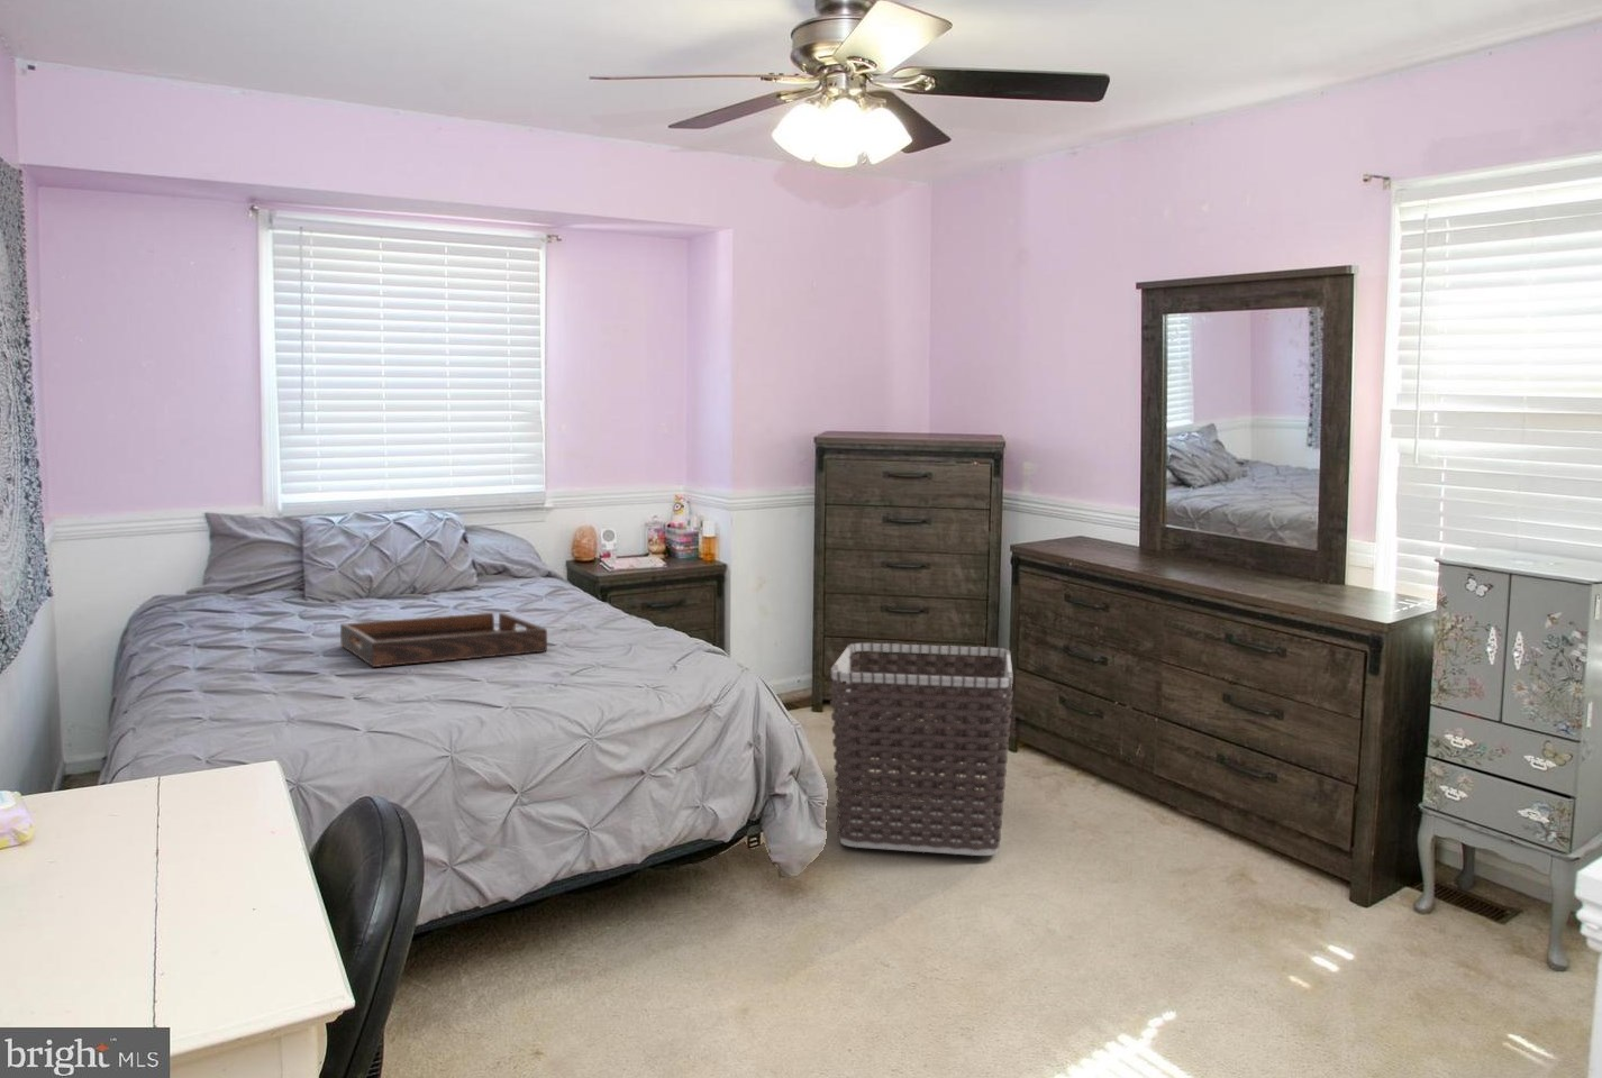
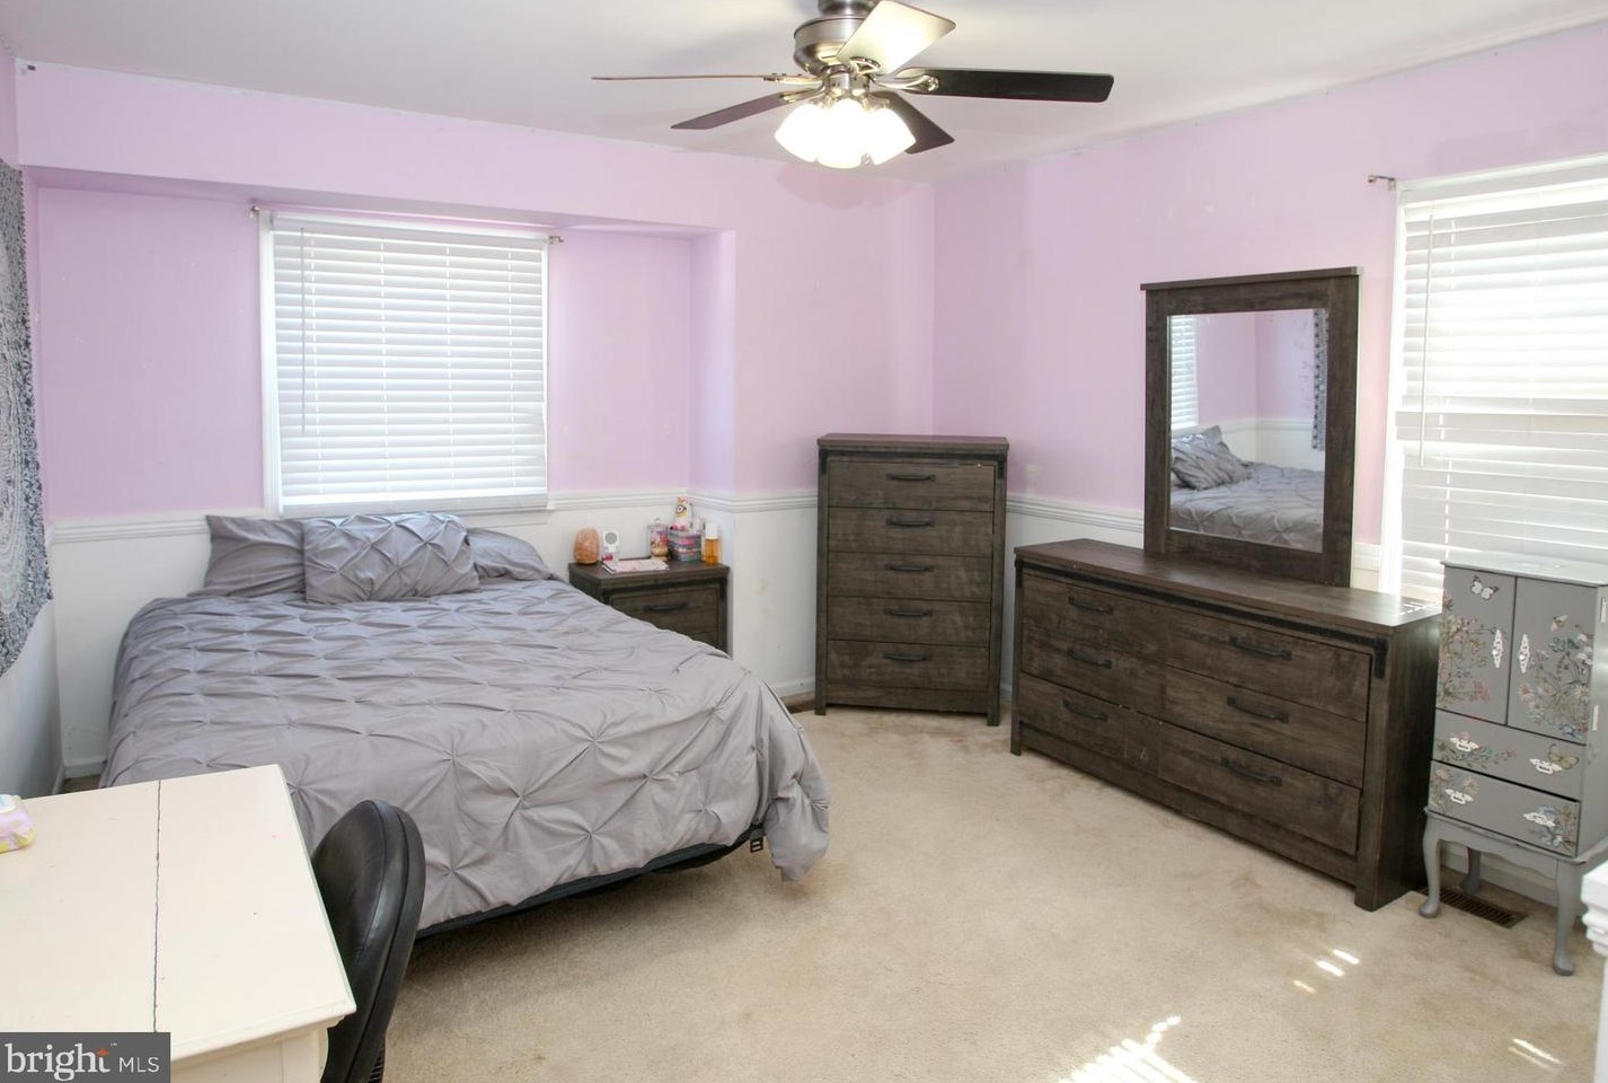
- serving tray (443, 636)
- clothes hamper (922, 742)
